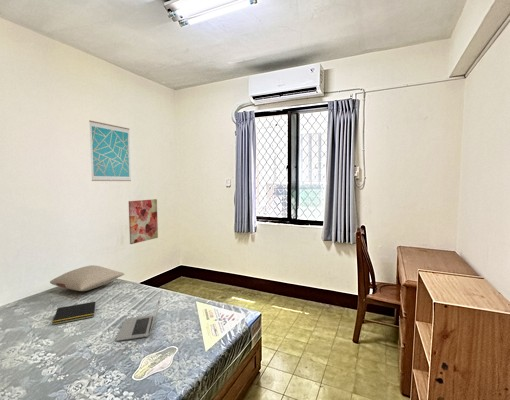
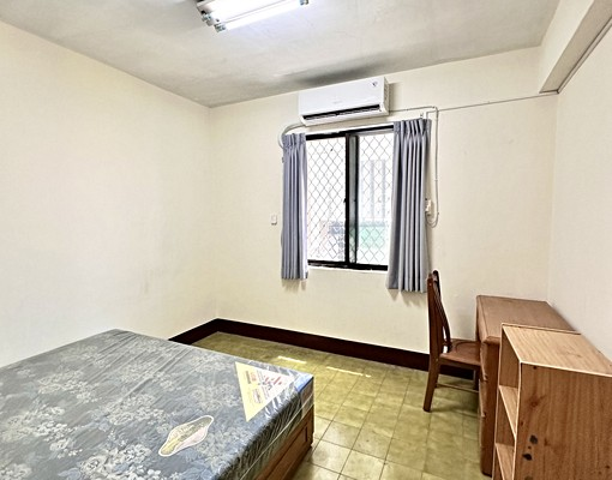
- laptop (141, 317)
- pillow (89, 277)
- wall art (144, 220)
- wall art (111, 153)
- notepad (75, 312)
